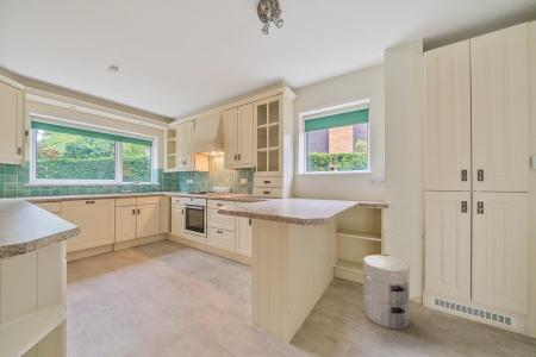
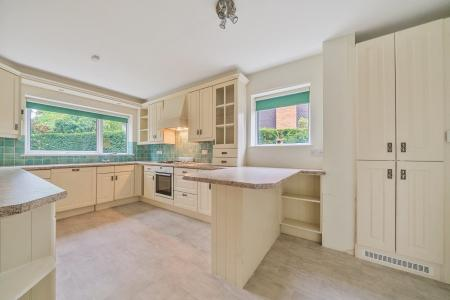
- waste bin (385, 284)
